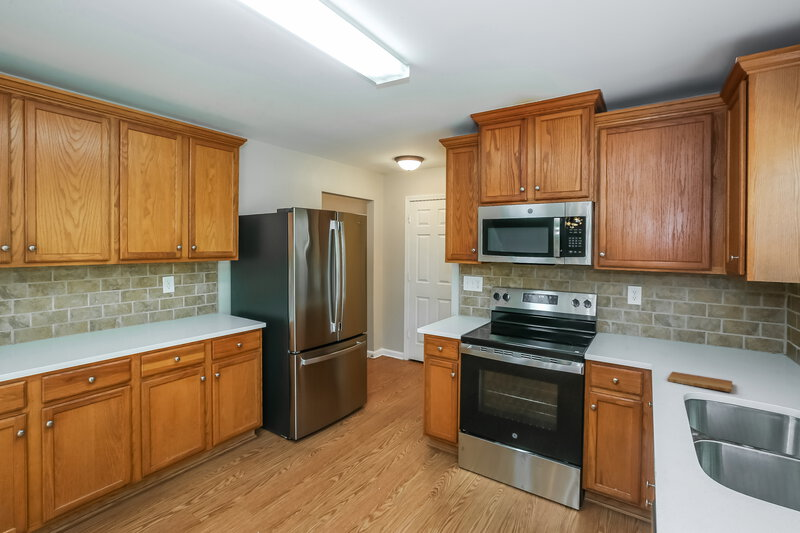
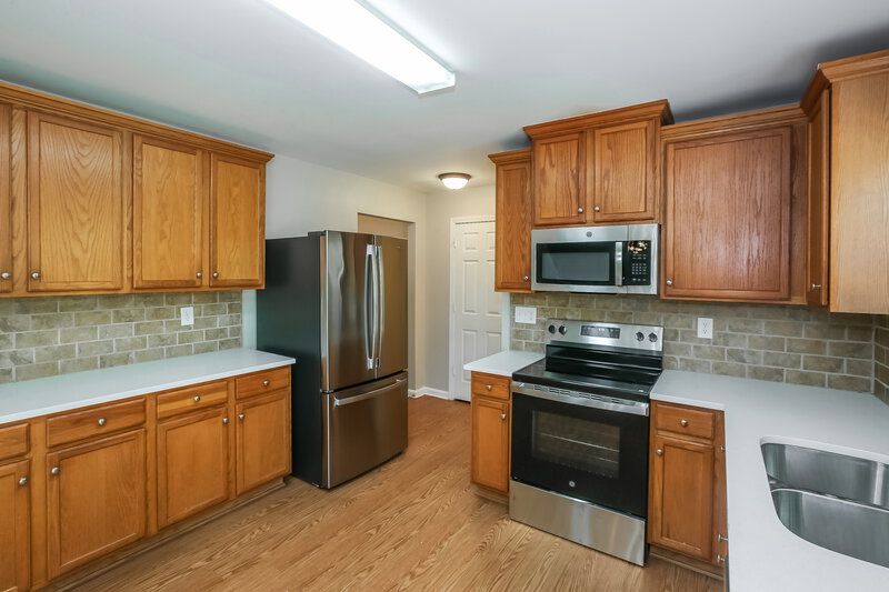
- cutting board (699, 381)
